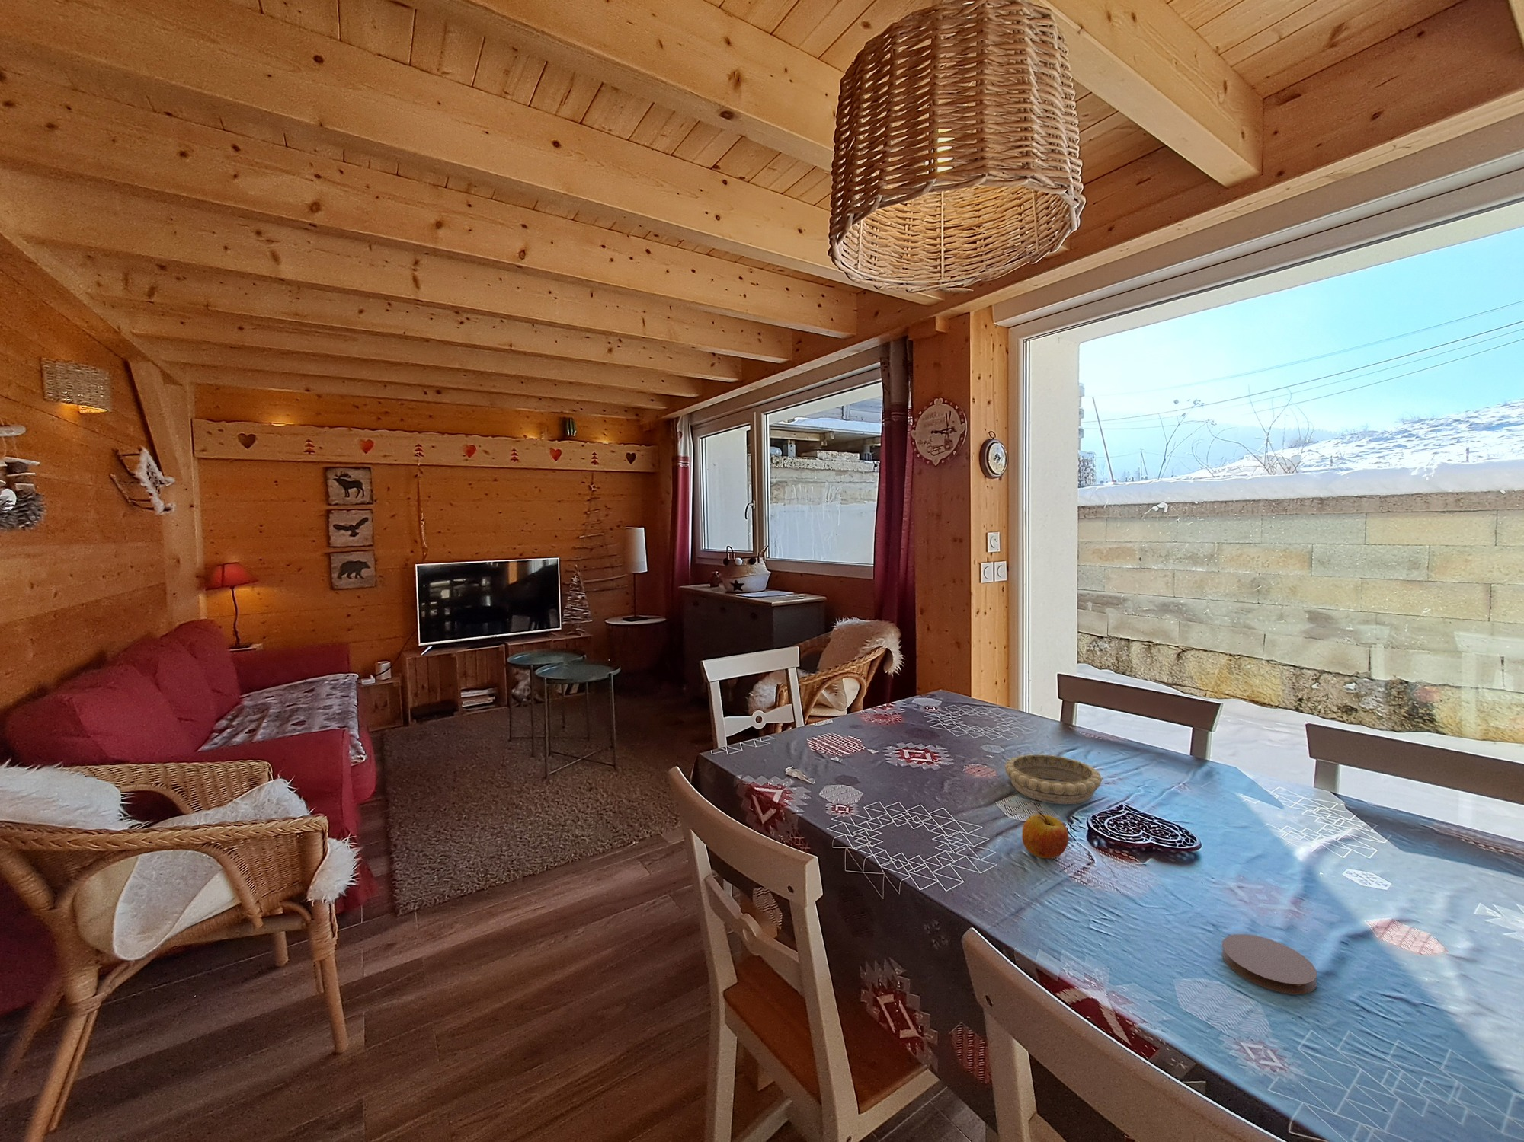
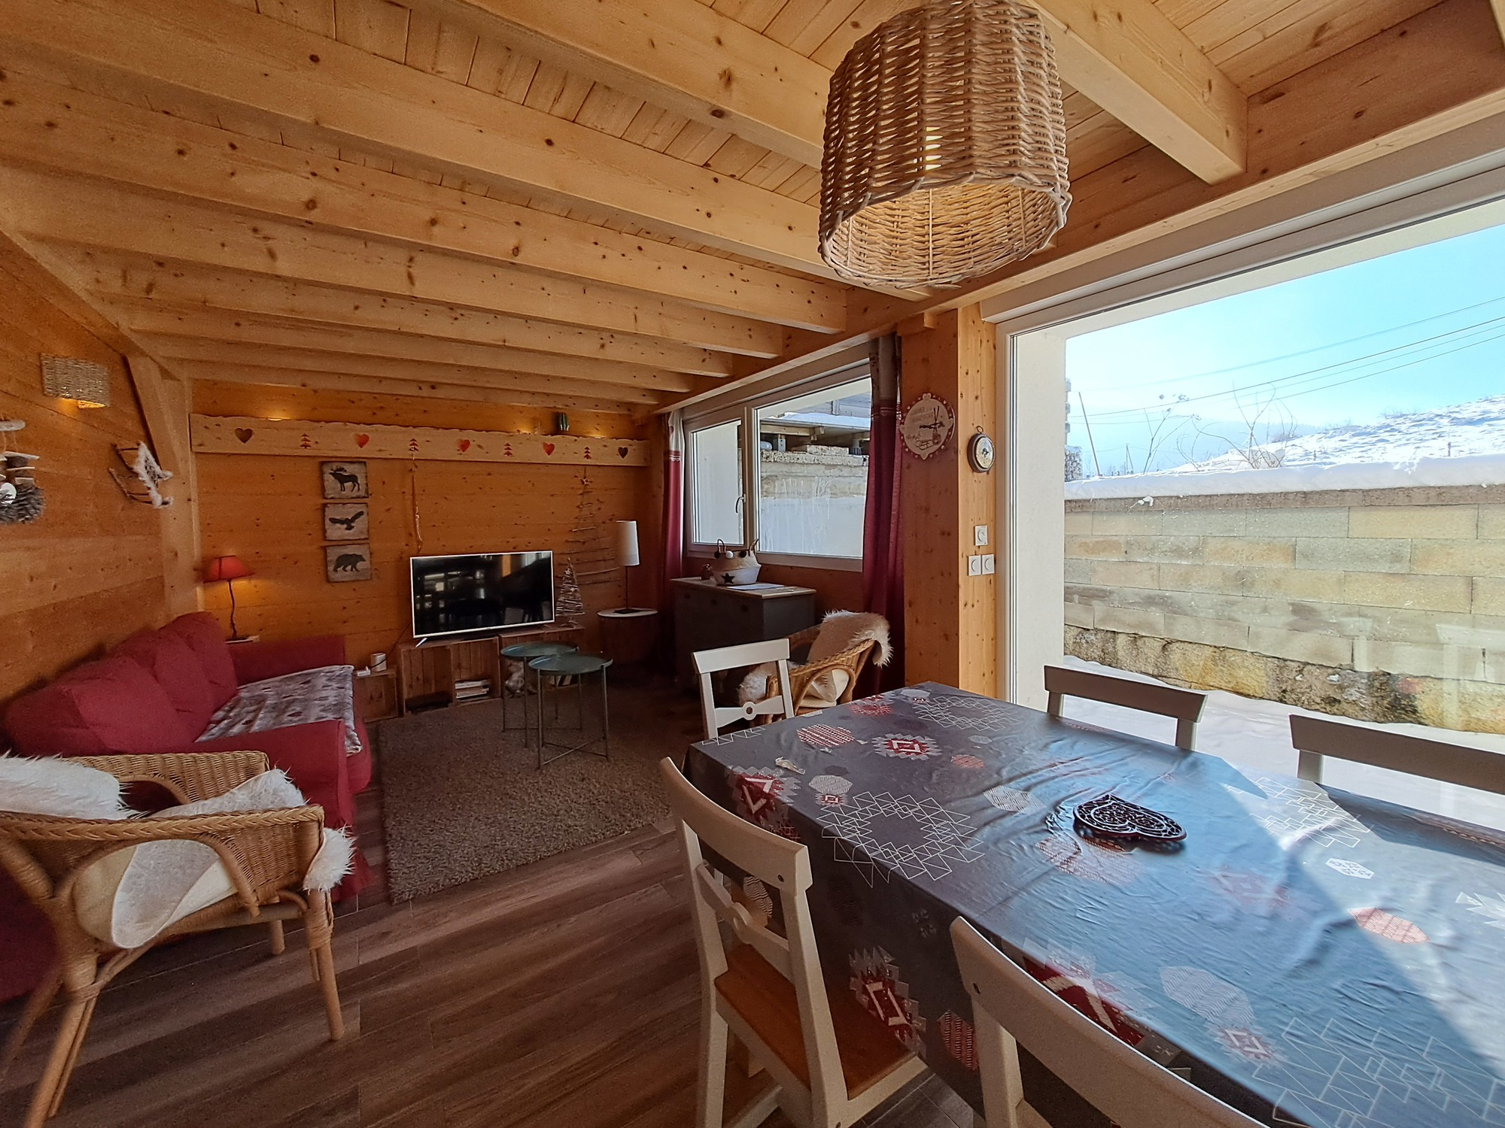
- decorative bowl (1051, 779)
- coaster (1267, 962)
- apple (1045, 833)
